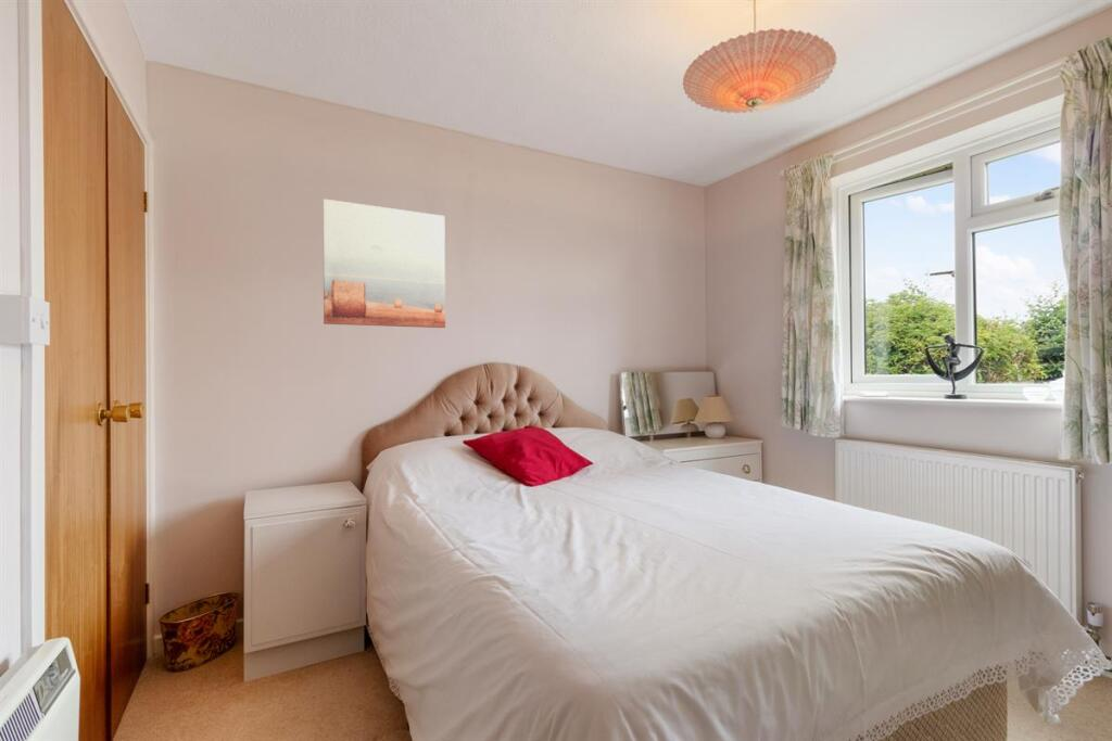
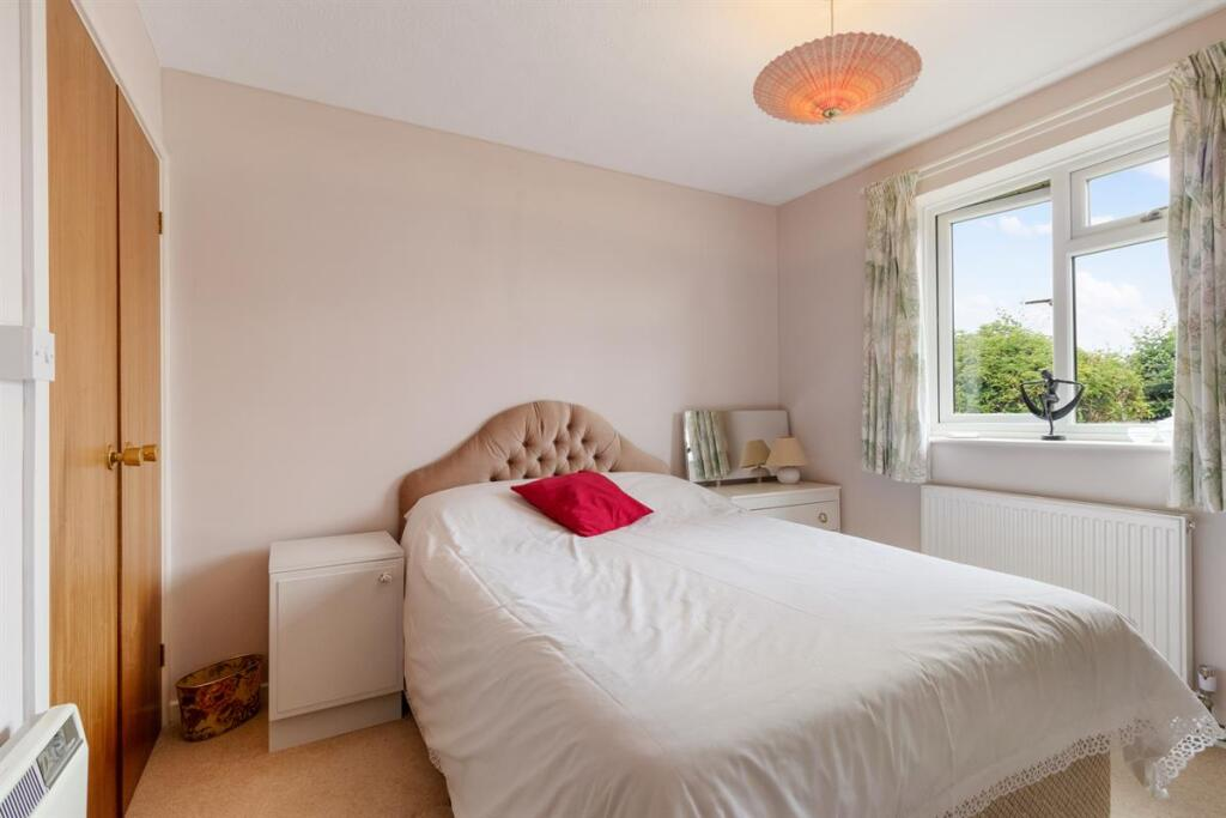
- wall art (387, 267)
